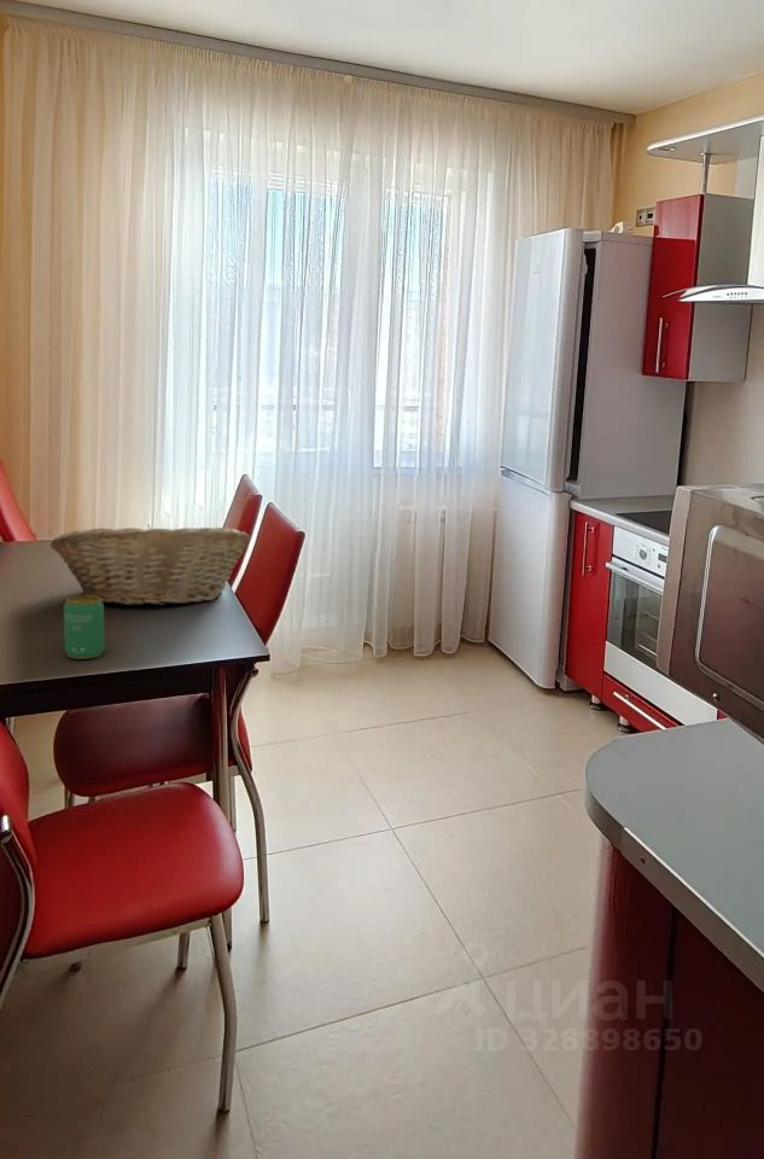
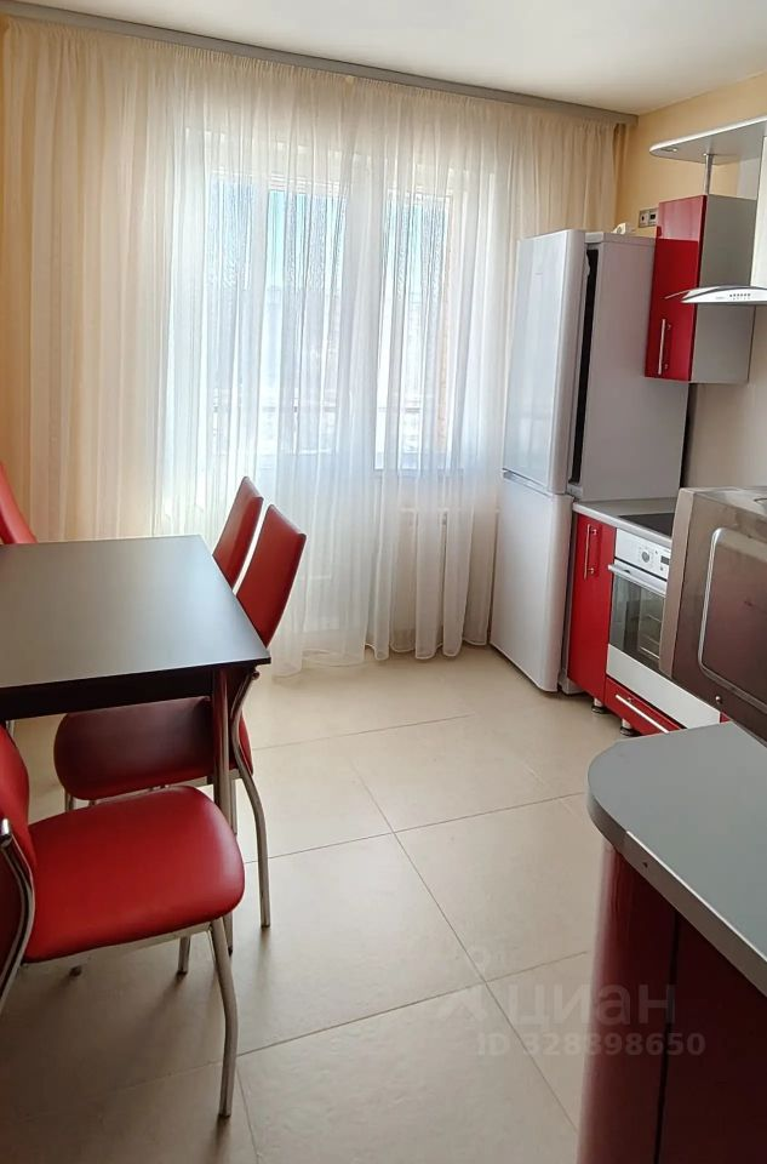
- beverage can (83, 627)
- fruit basket (153, 557)
